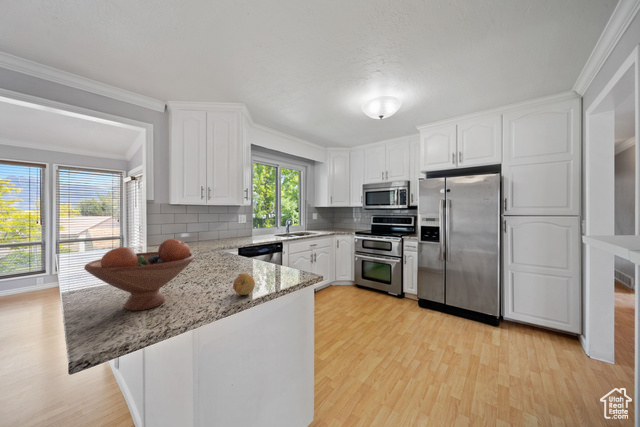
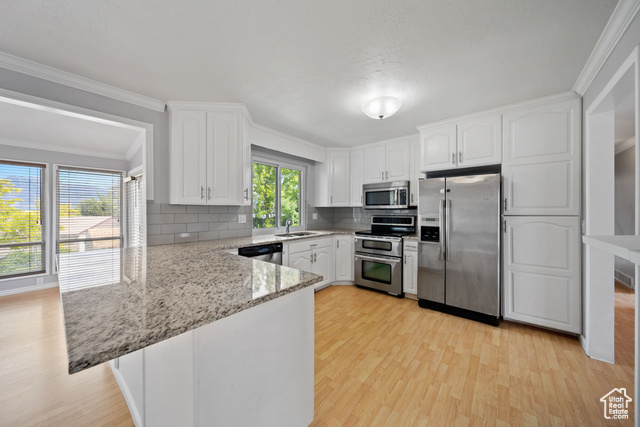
- fruit (244, 283)
- fruit bowl (145, 272)
